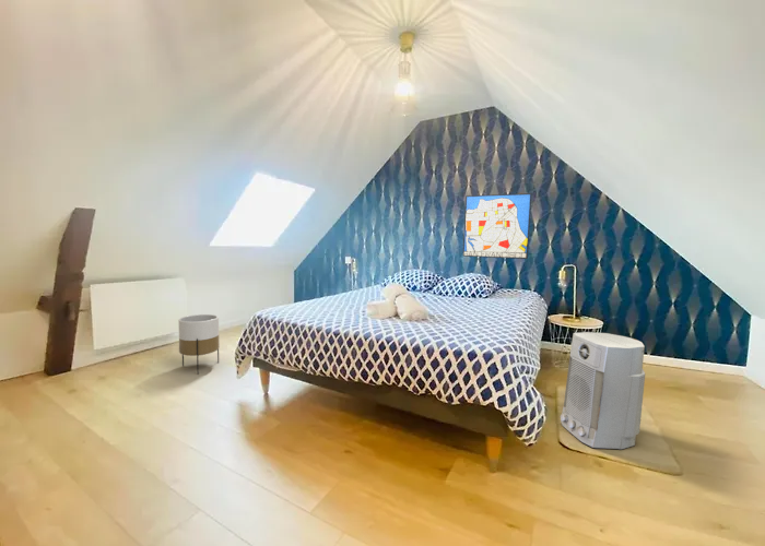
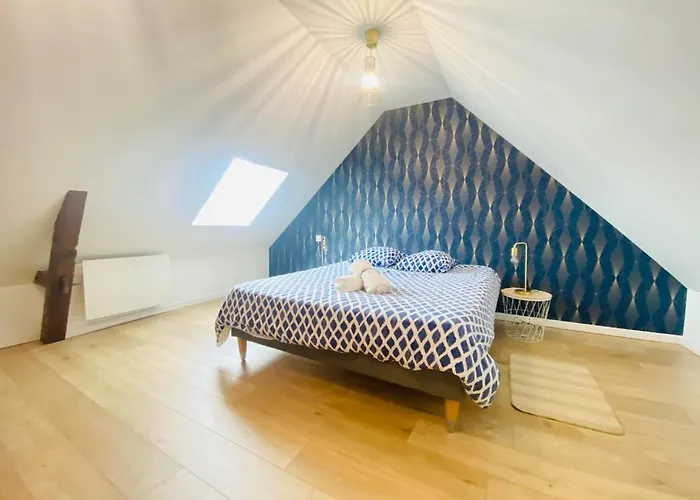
- wall art (495, 226)
- planter (200, 342)
- air purifier (604, 385)
